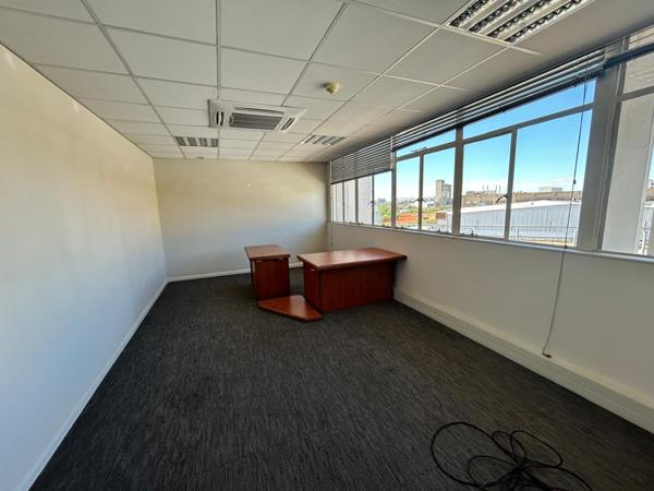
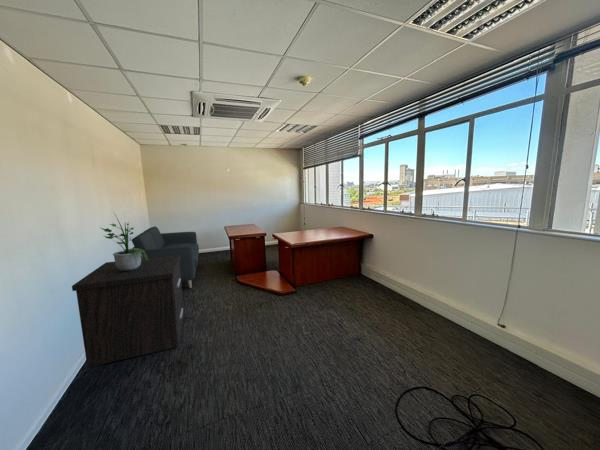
+ potted plant (126, 238)
+ nightstand (140, 302)
+ sofa (169, 253)
